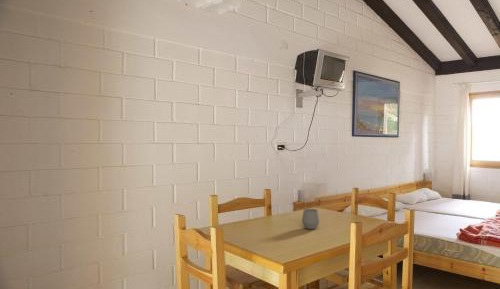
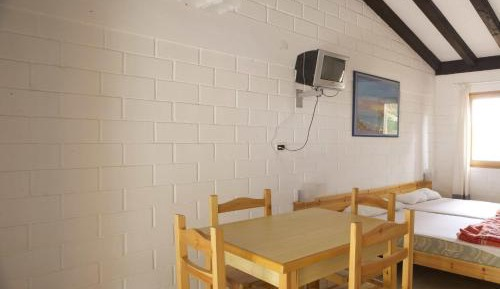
- cup (310, 219)
